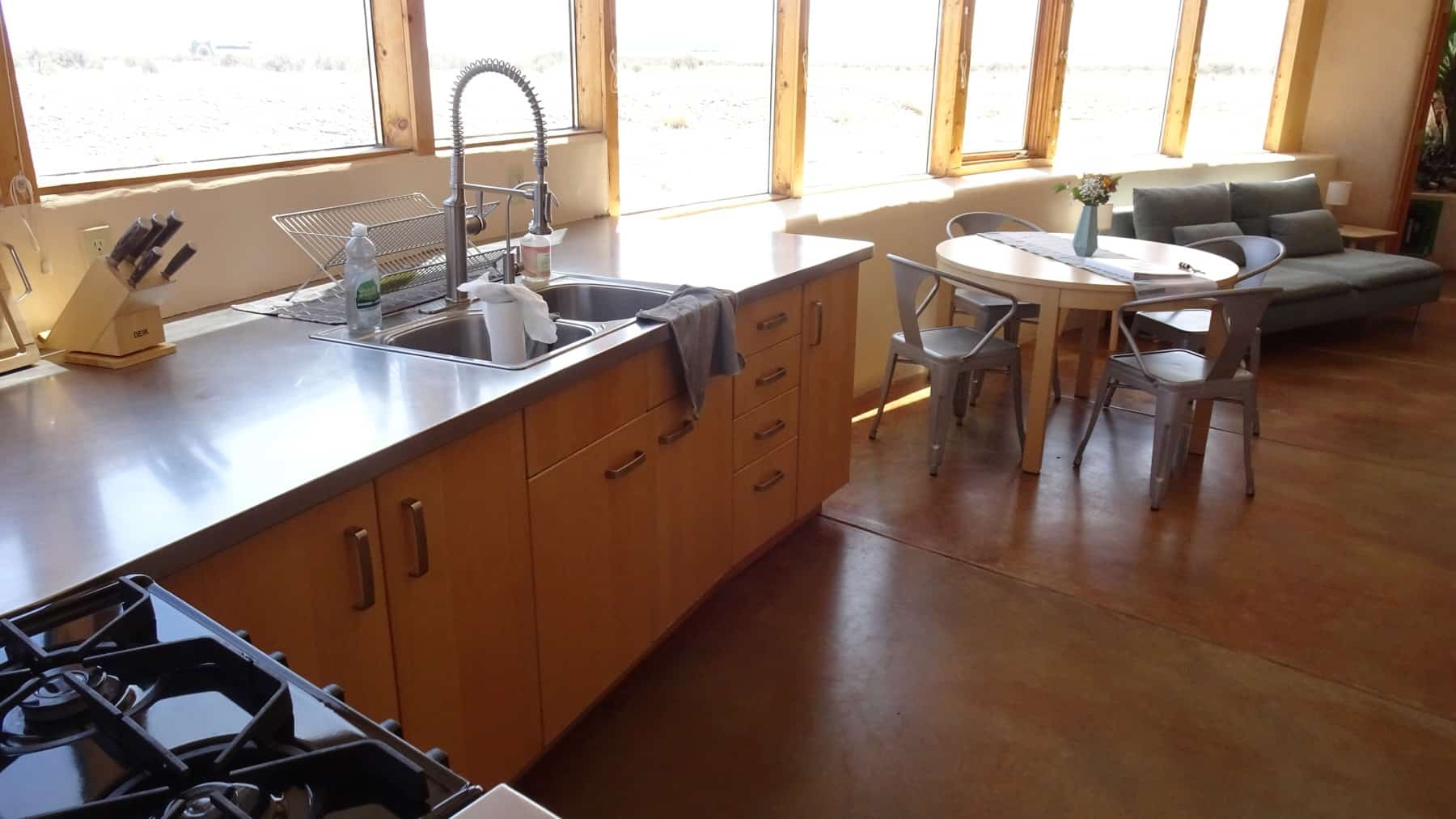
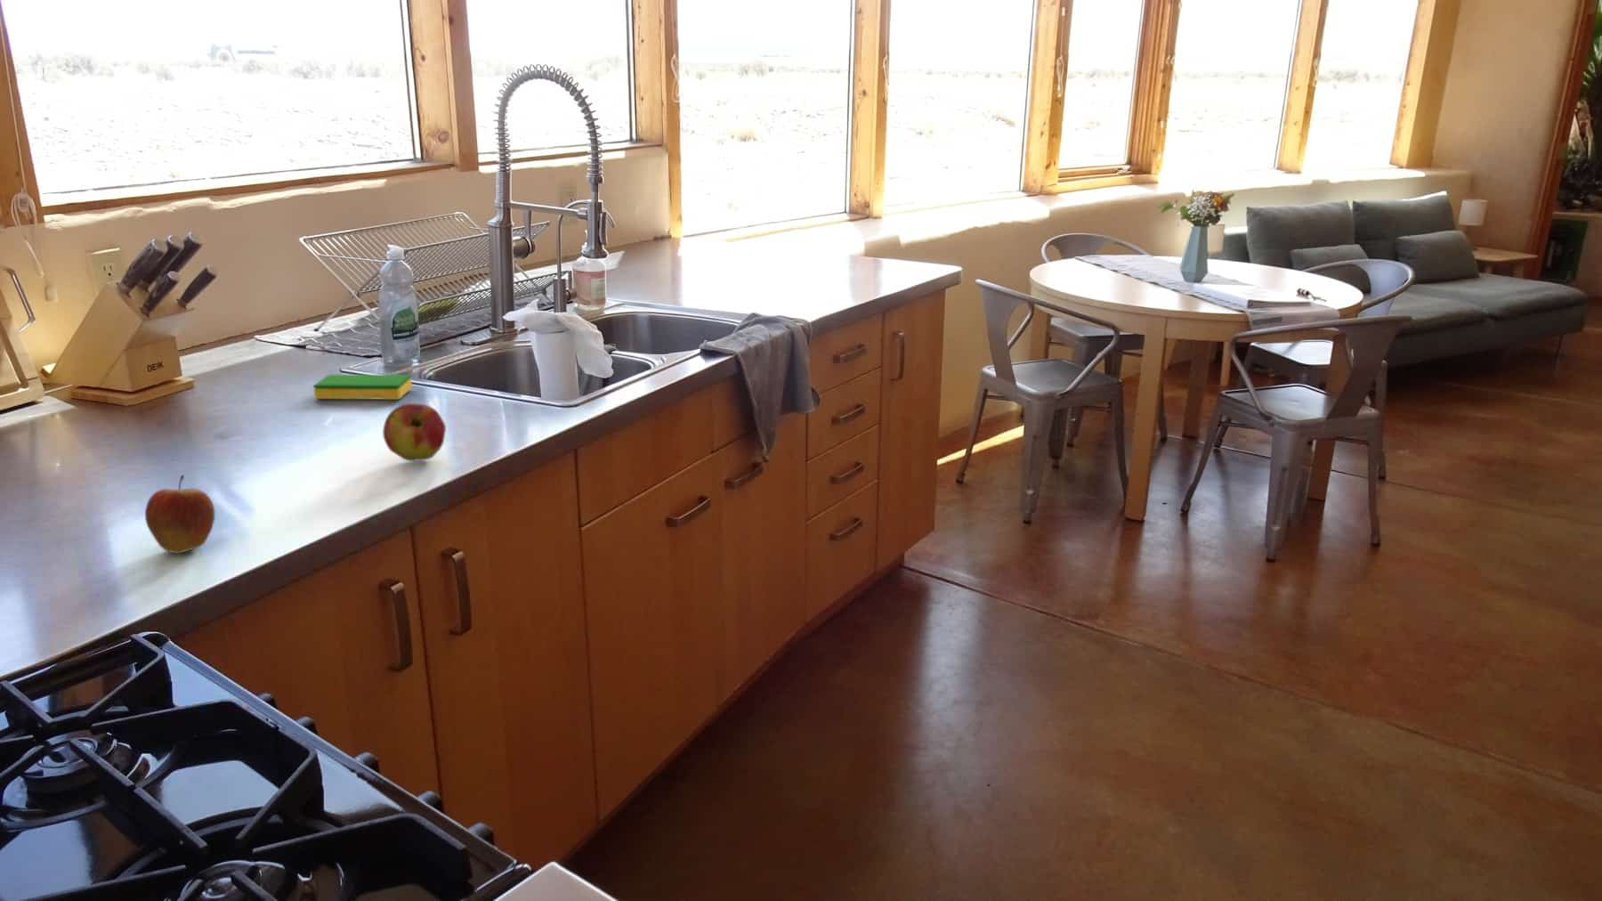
+ apple (414, 432)
+ fruit (179, 514)
+ dish sponge (363, 386)
